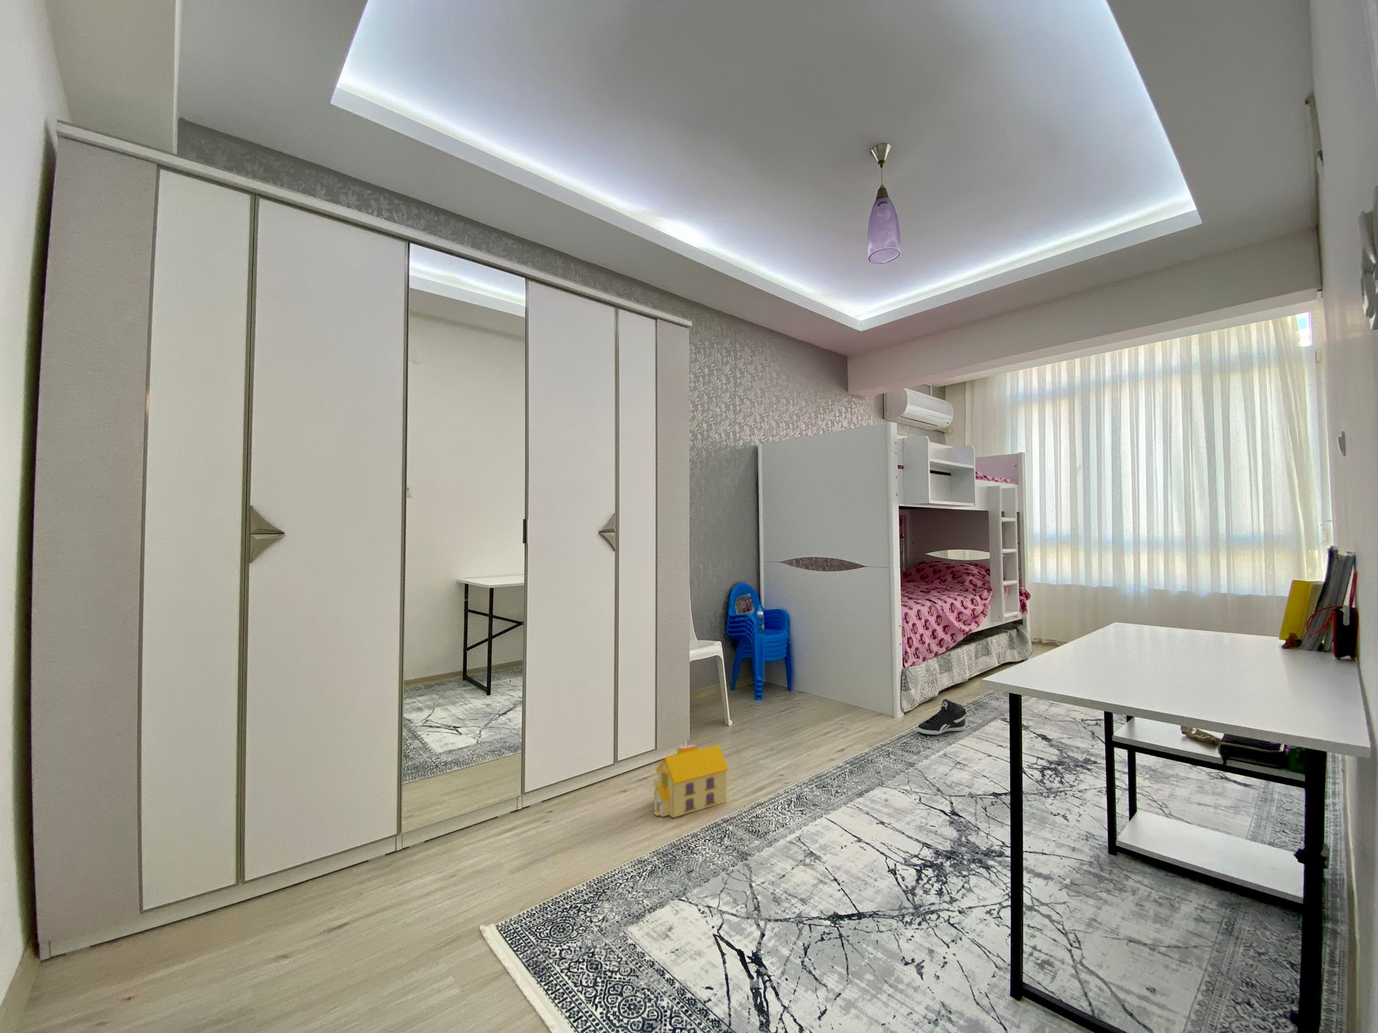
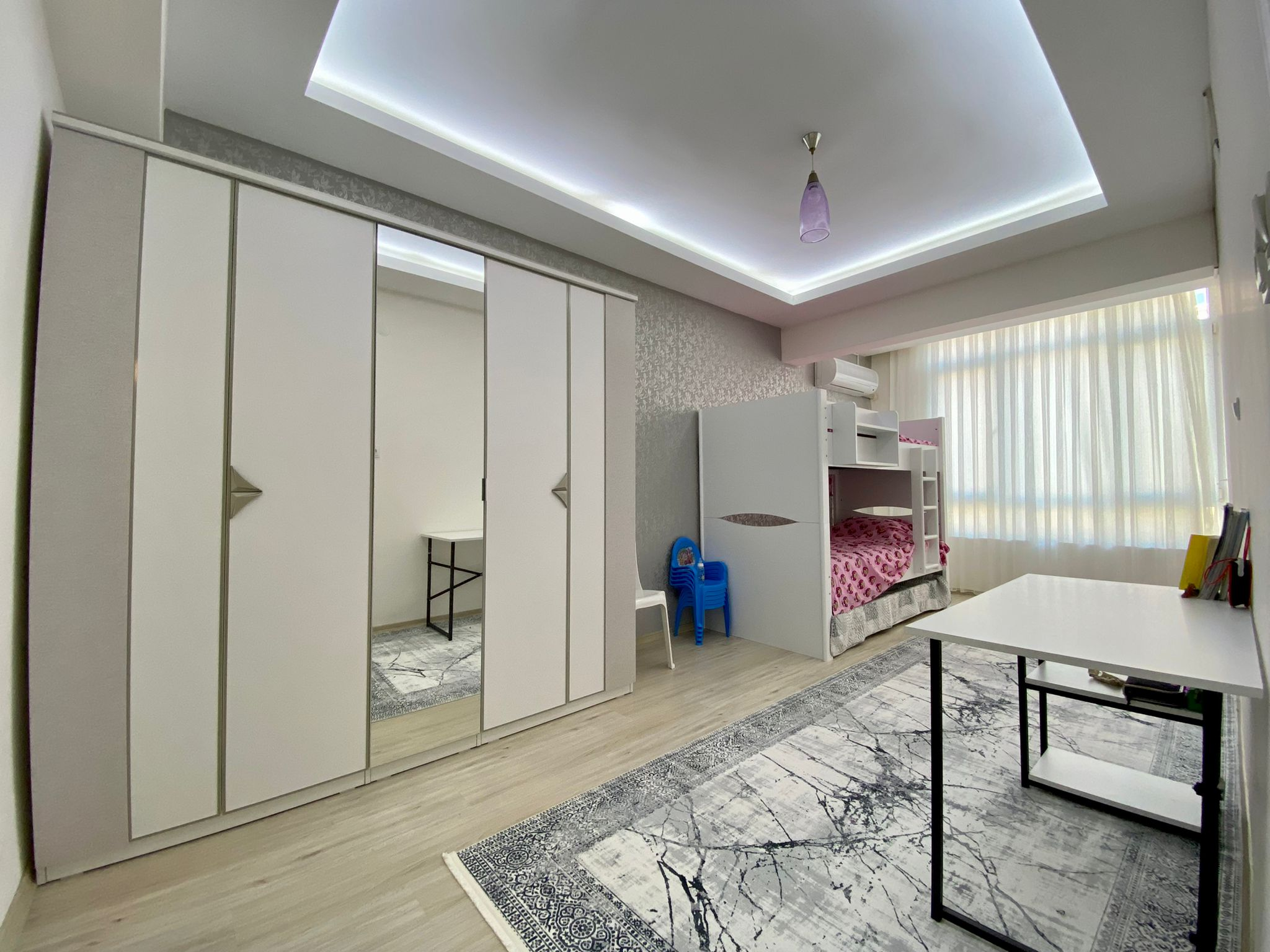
- sneaker (940, 715)
- toy house (687, 776)
